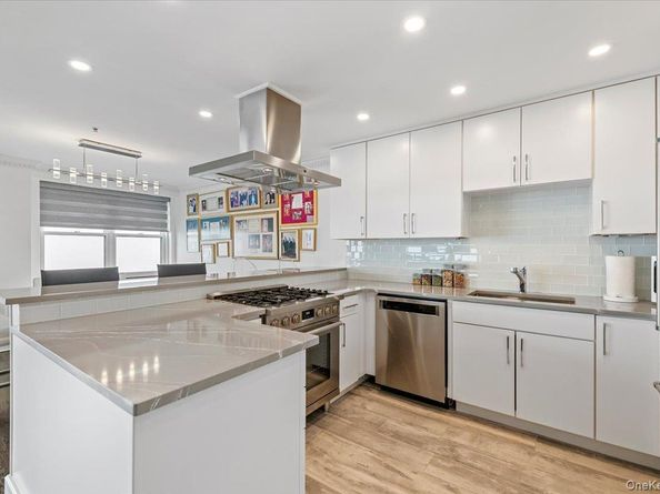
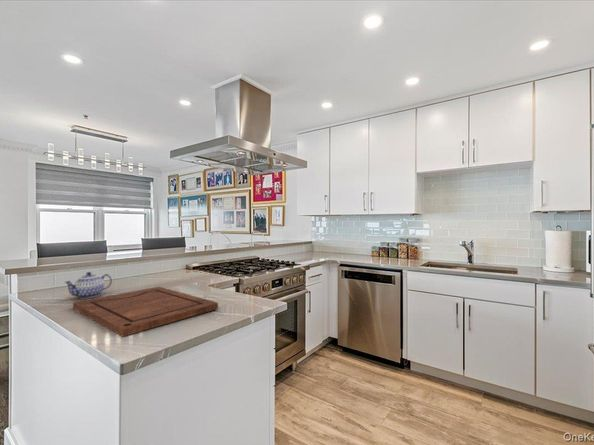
+ cutting board (145, 305)
+ teapot (89, 284)
